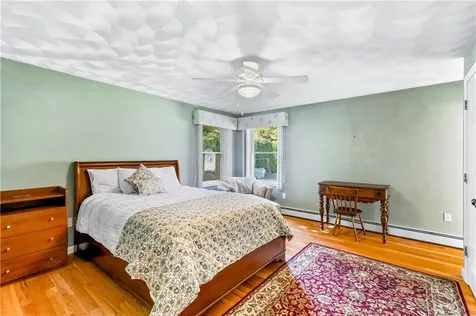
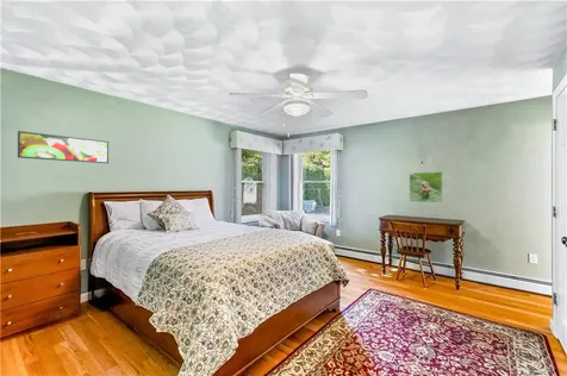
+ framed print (425, 187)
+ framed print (67, 149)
